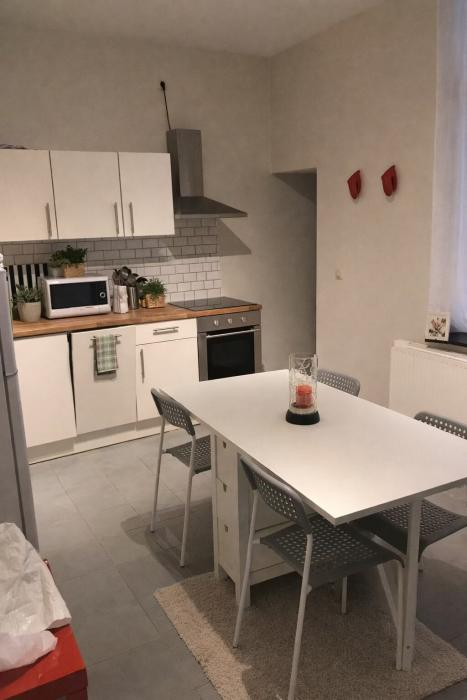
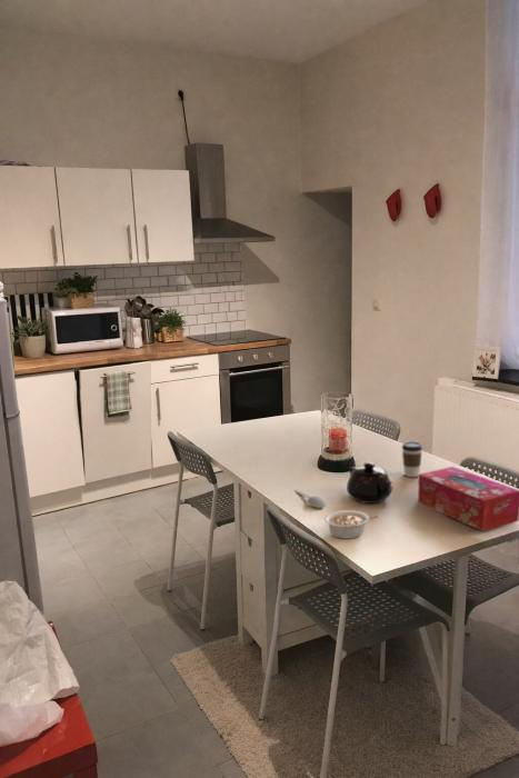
+ coffee cup (411, 459)
+ spoon (306, 495)
+ teapot (370, 481)
+ tissue box (466, 496)
+ legume (348, 523)
